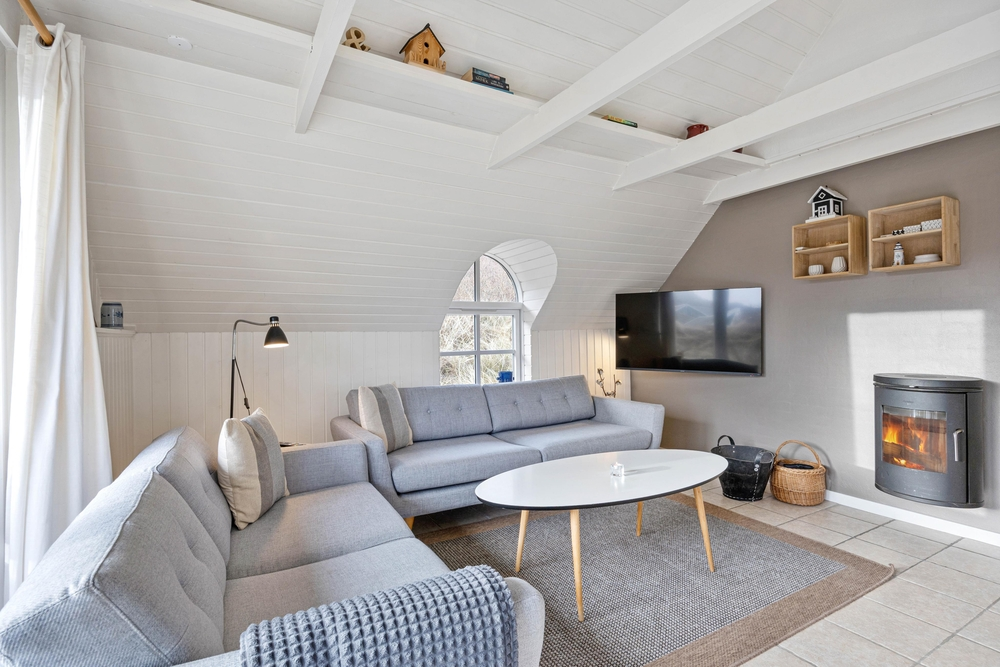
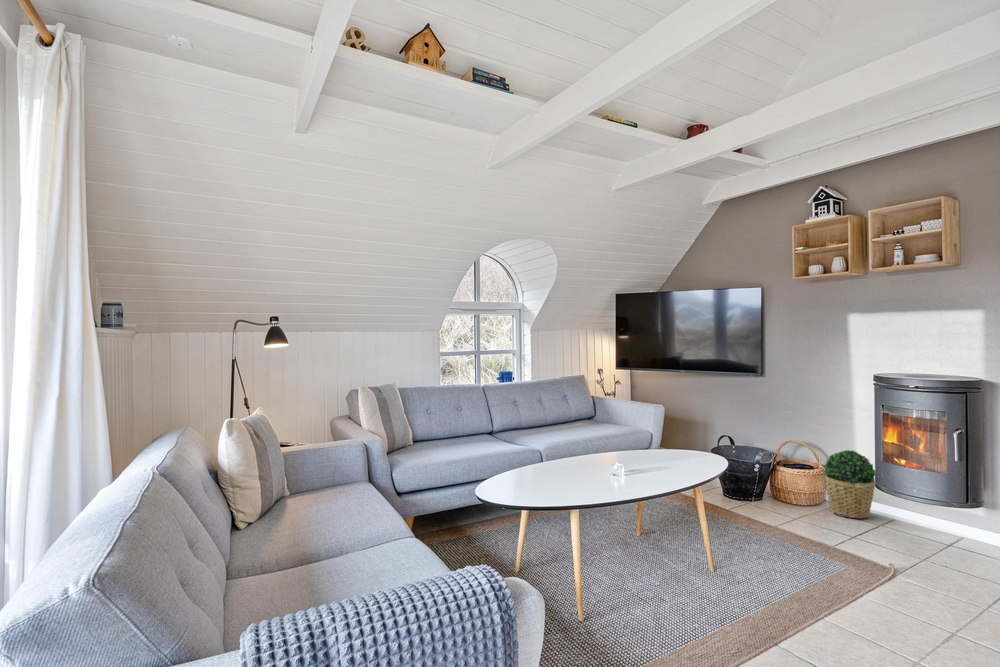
+ potted plant (849, 482)
